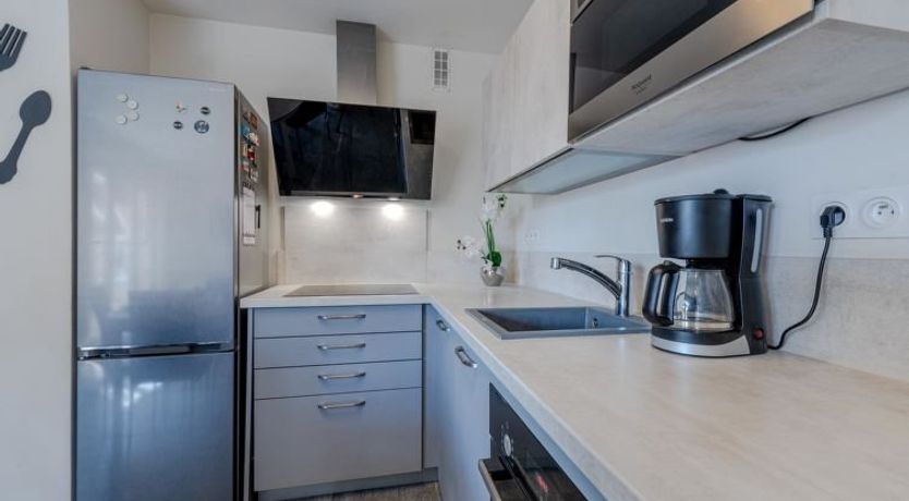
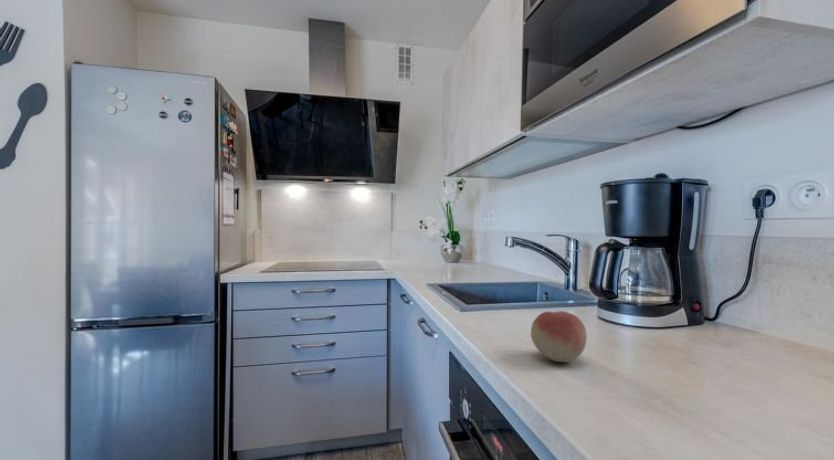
+ fruit (557, 335)
